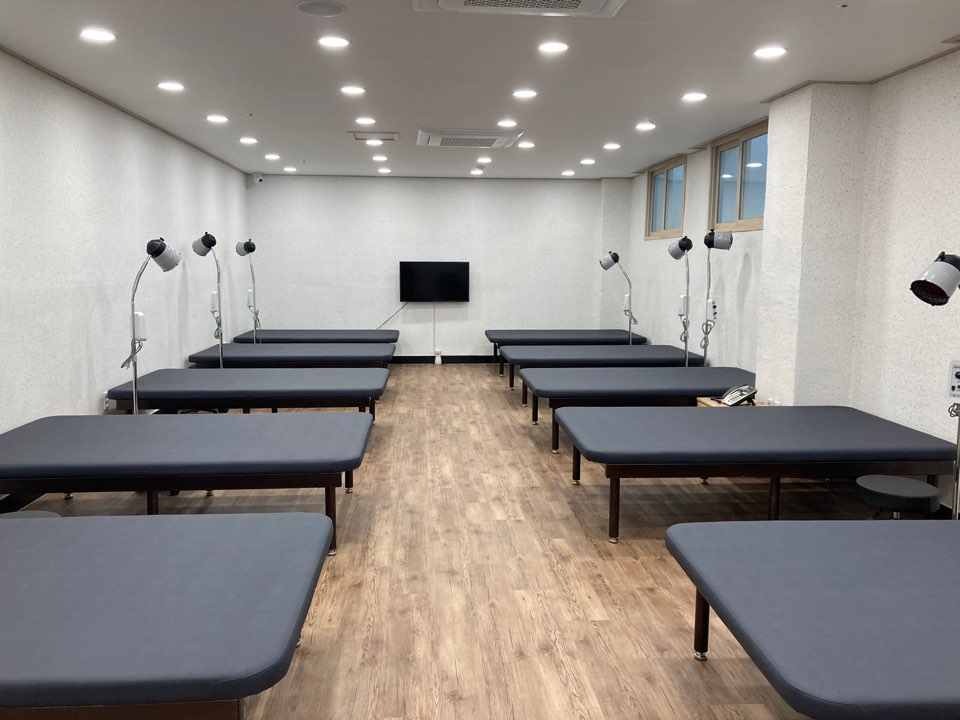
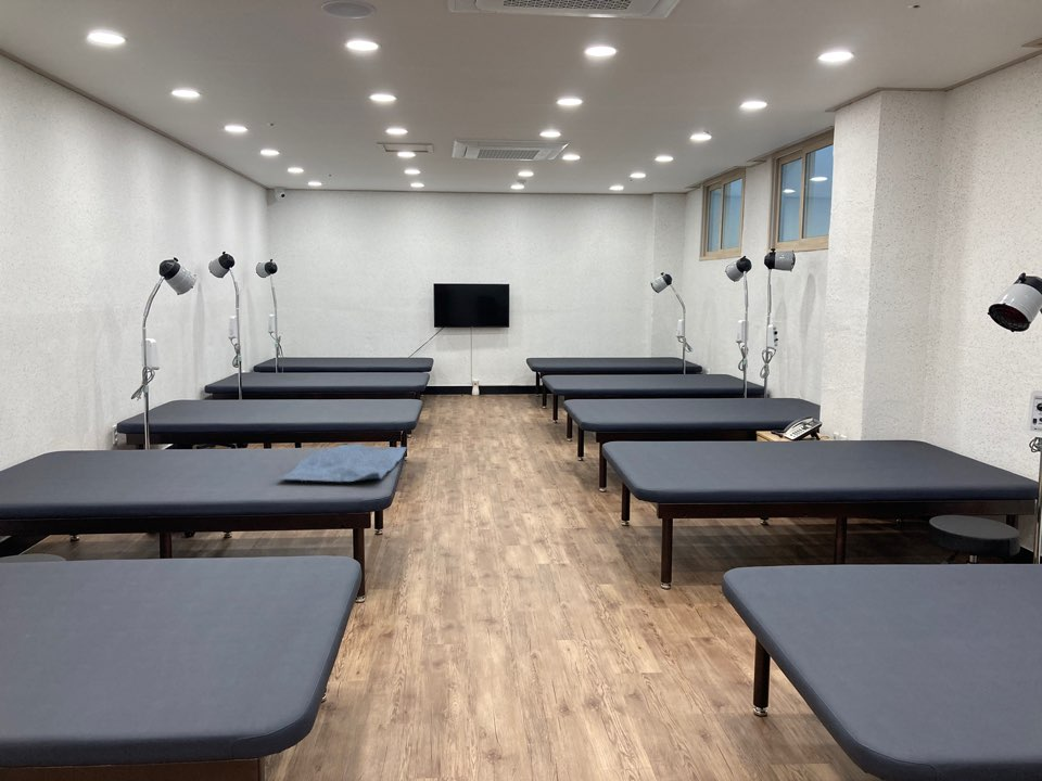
+ towel (350, 459)
